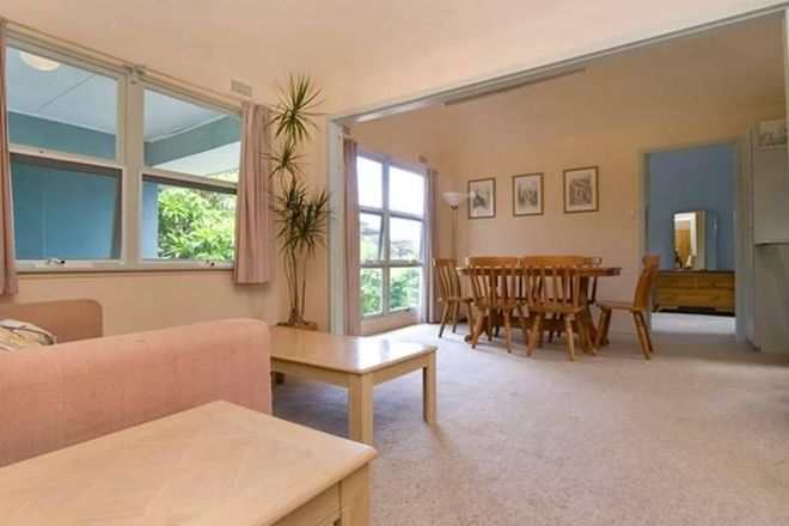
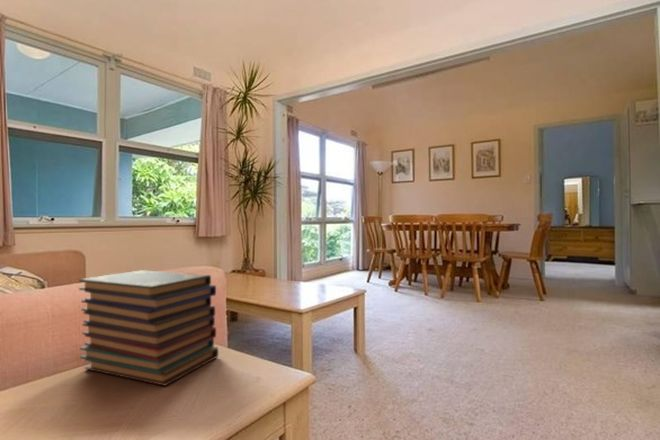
+ book stack (149, 320)
